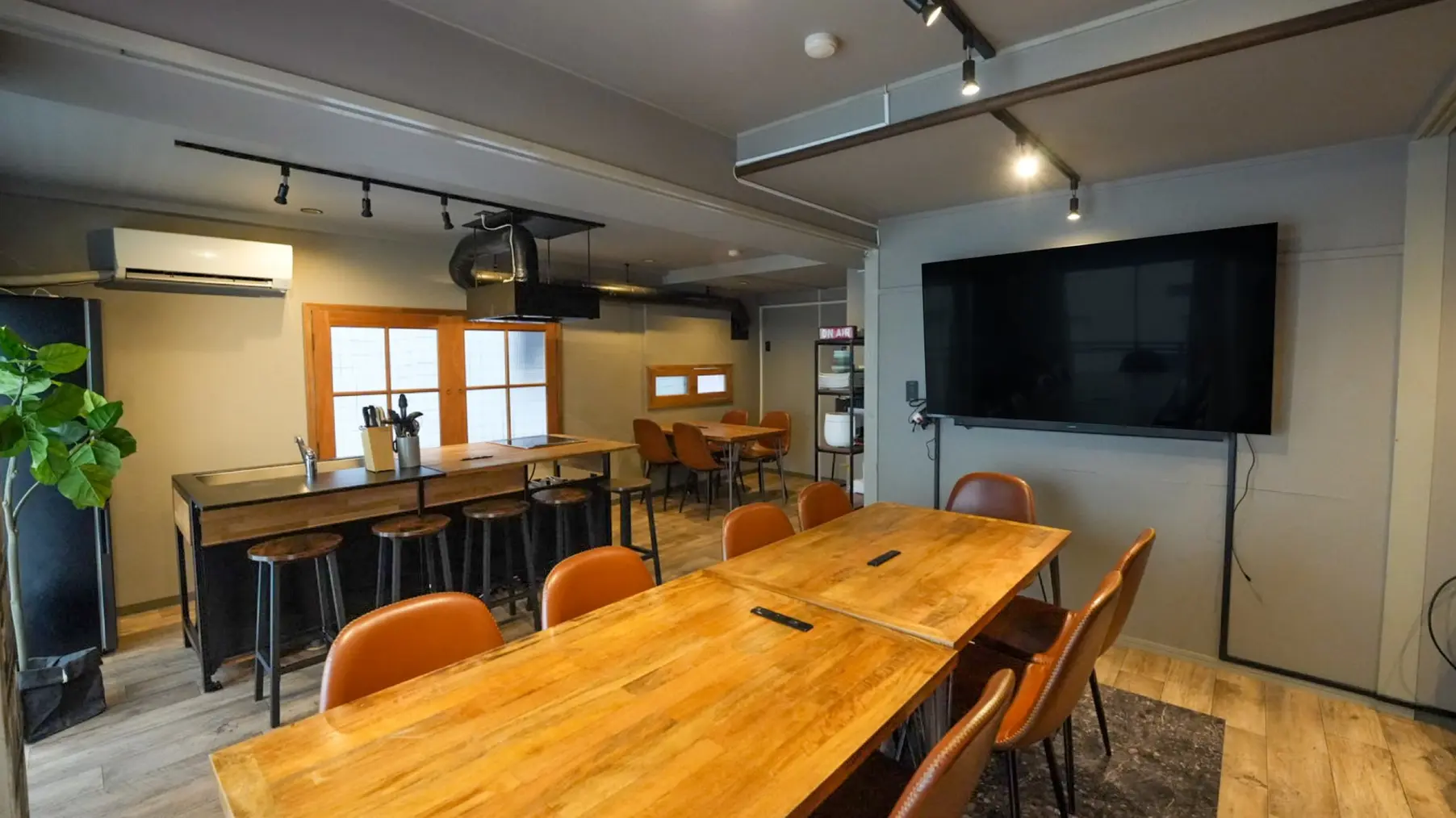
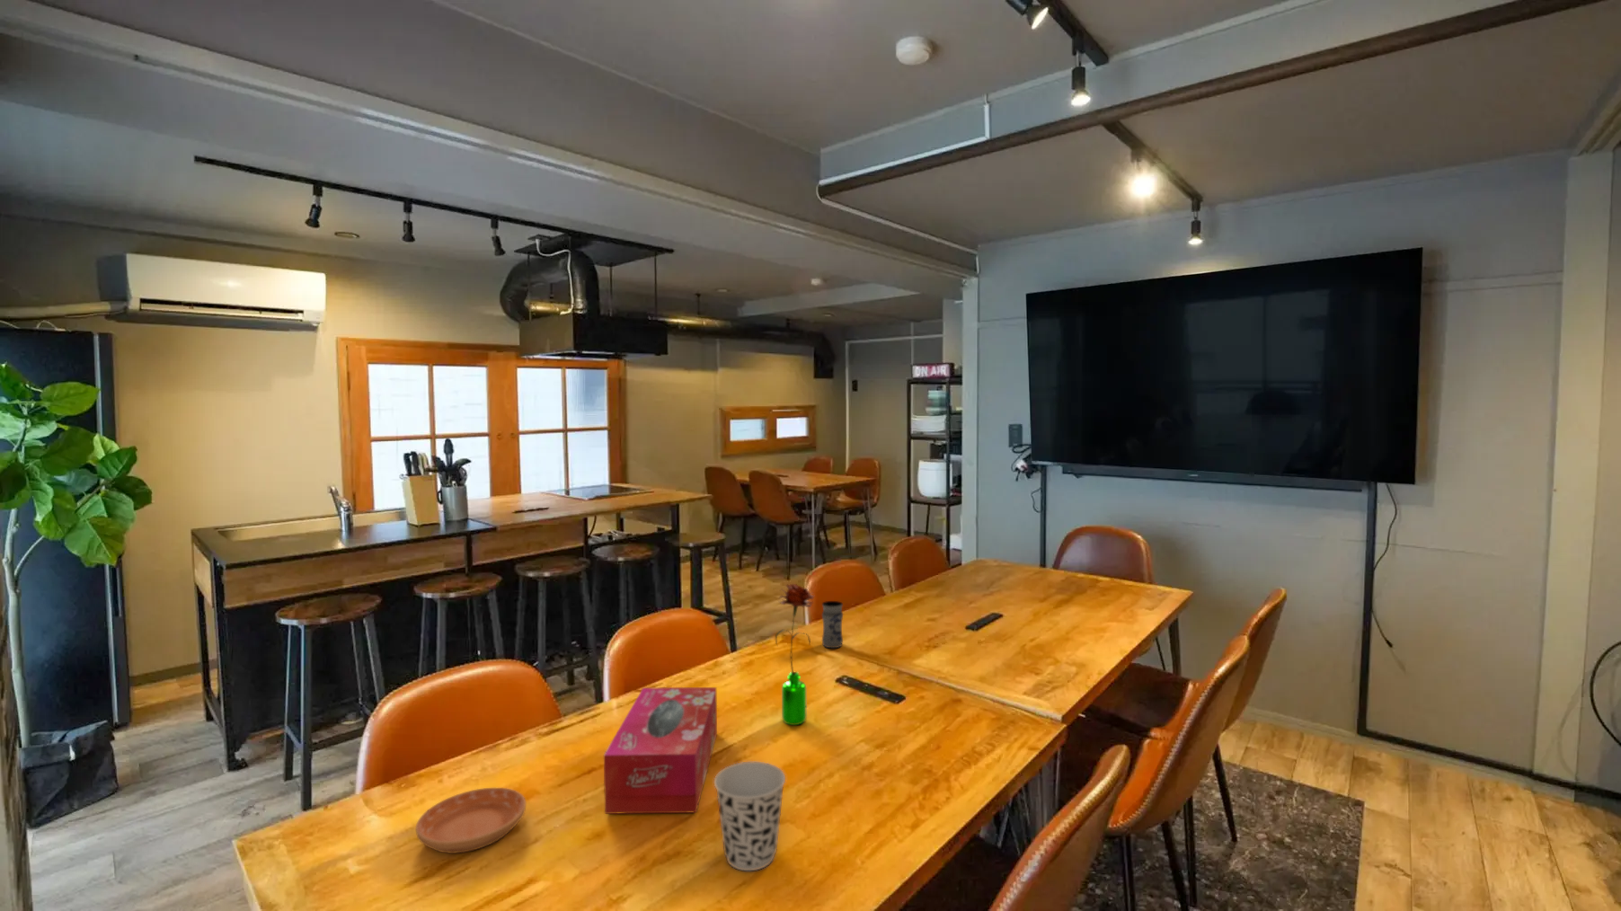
+ jar (832, 624)
+ tissue box (667, 743)
+ saucer (473, 821)
+ cup (750, 816)
+ flower (790, 653)
